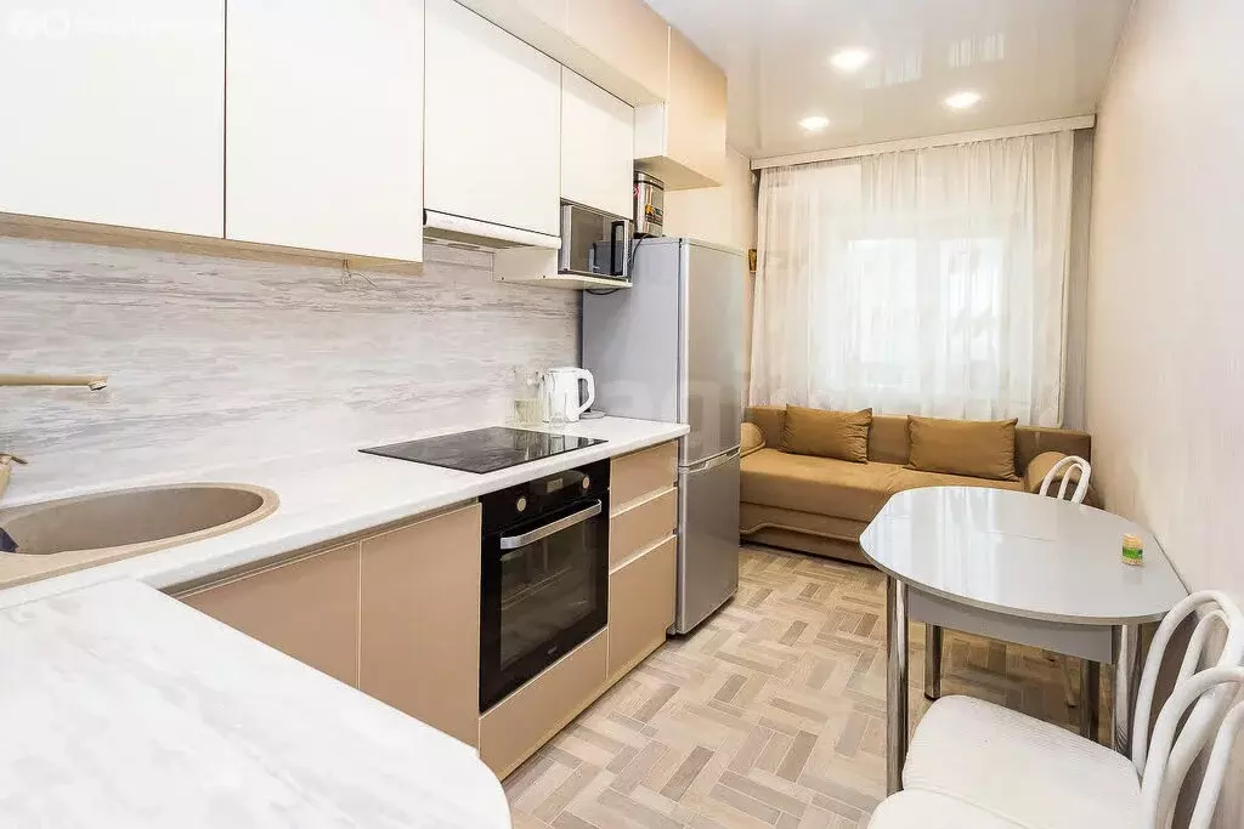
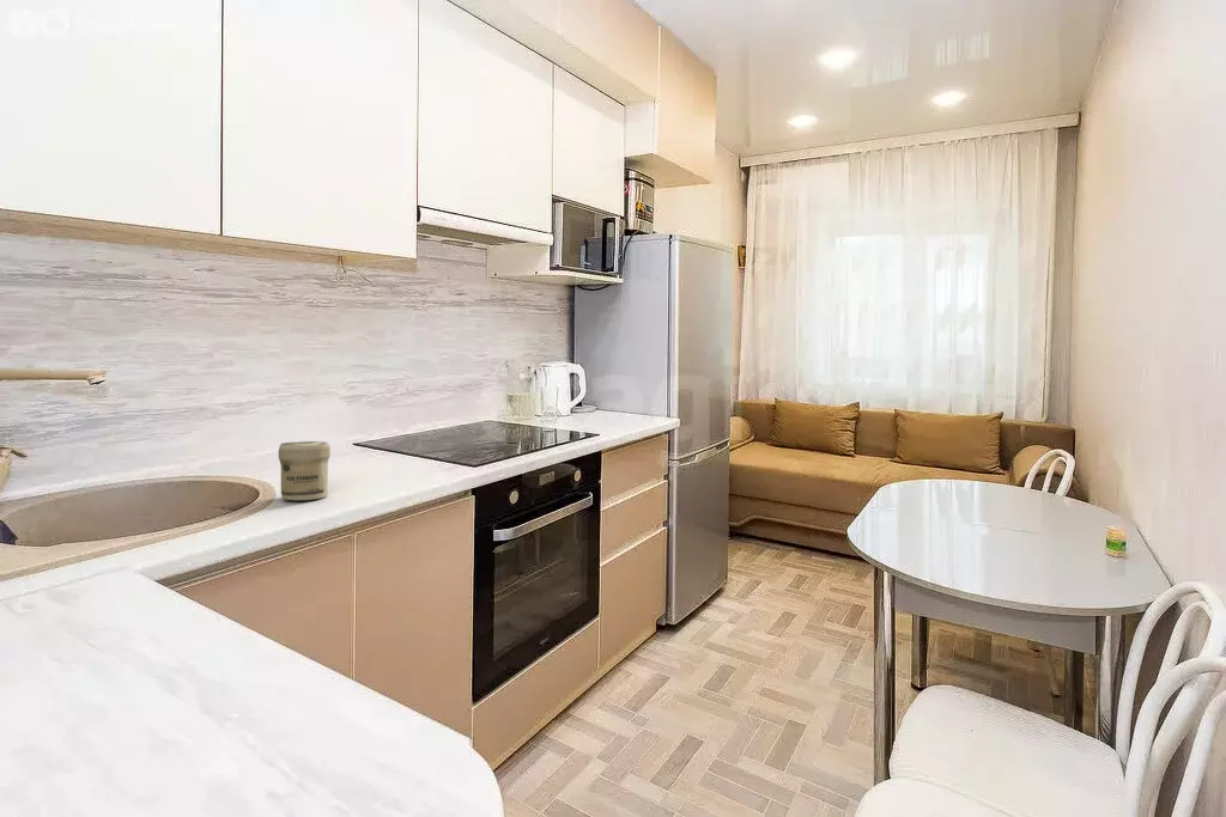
+ jar (304, 470)
